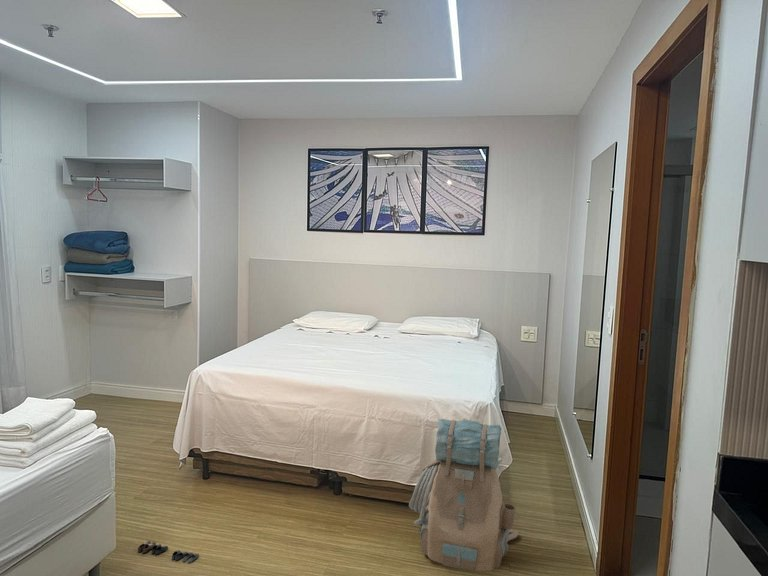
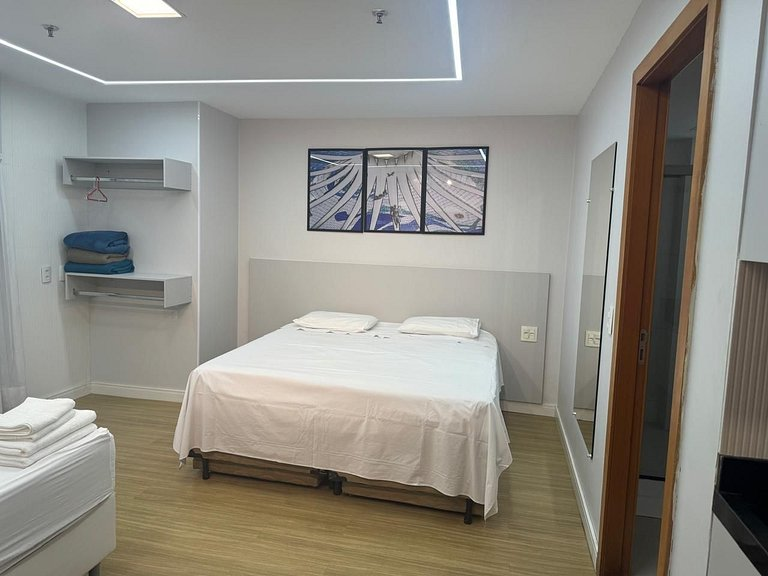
- shoe (166, 549)
- backpack (465, 482)
